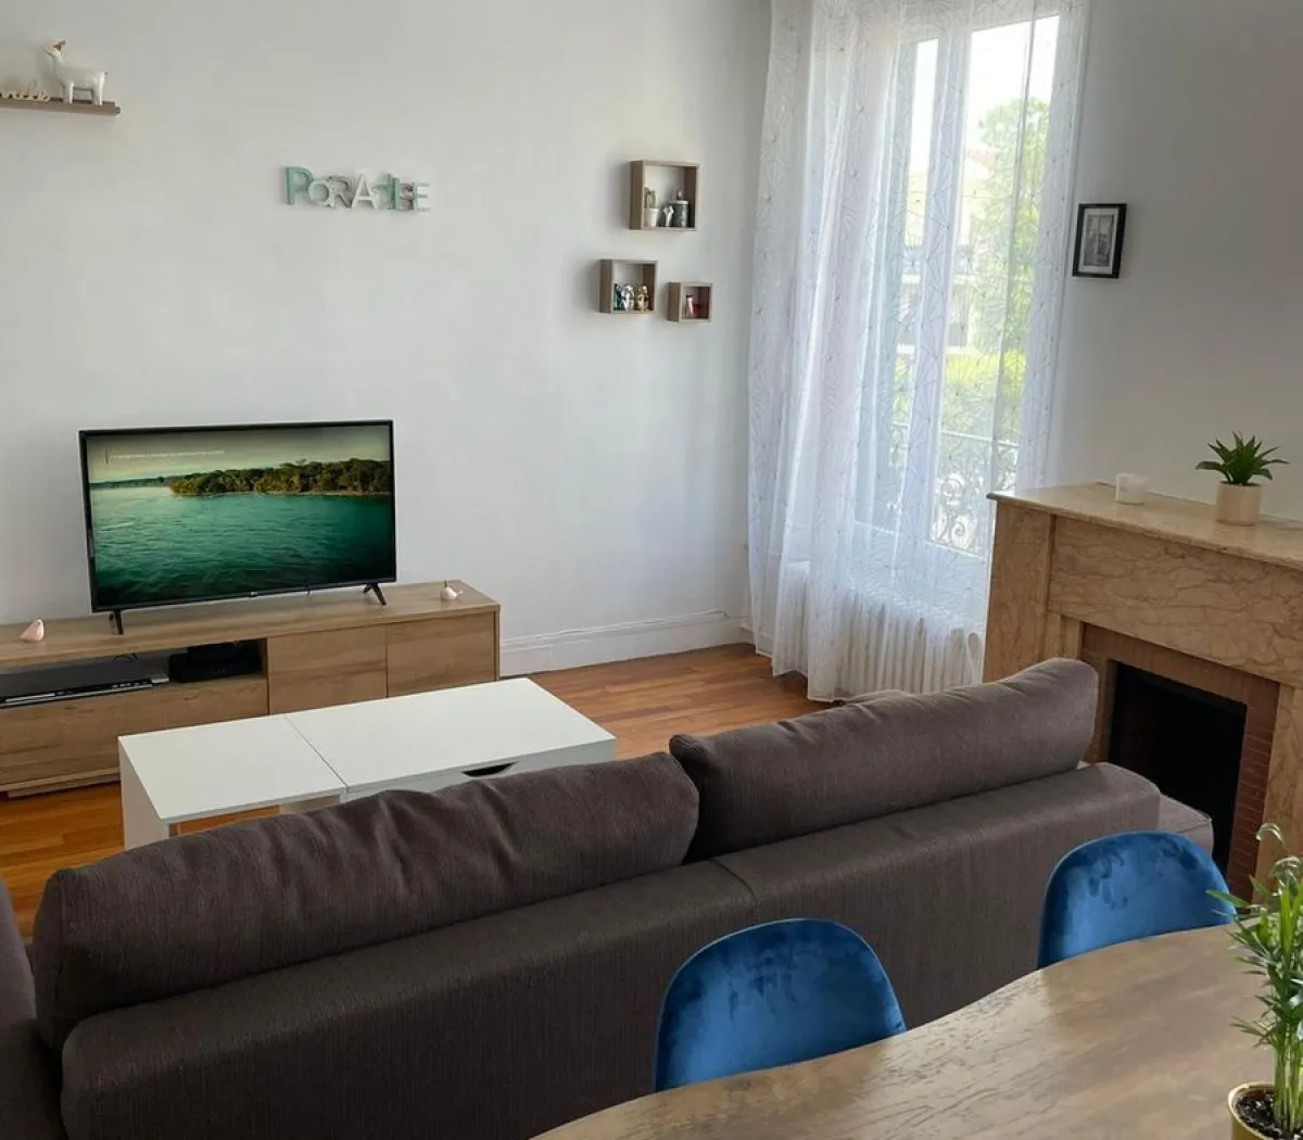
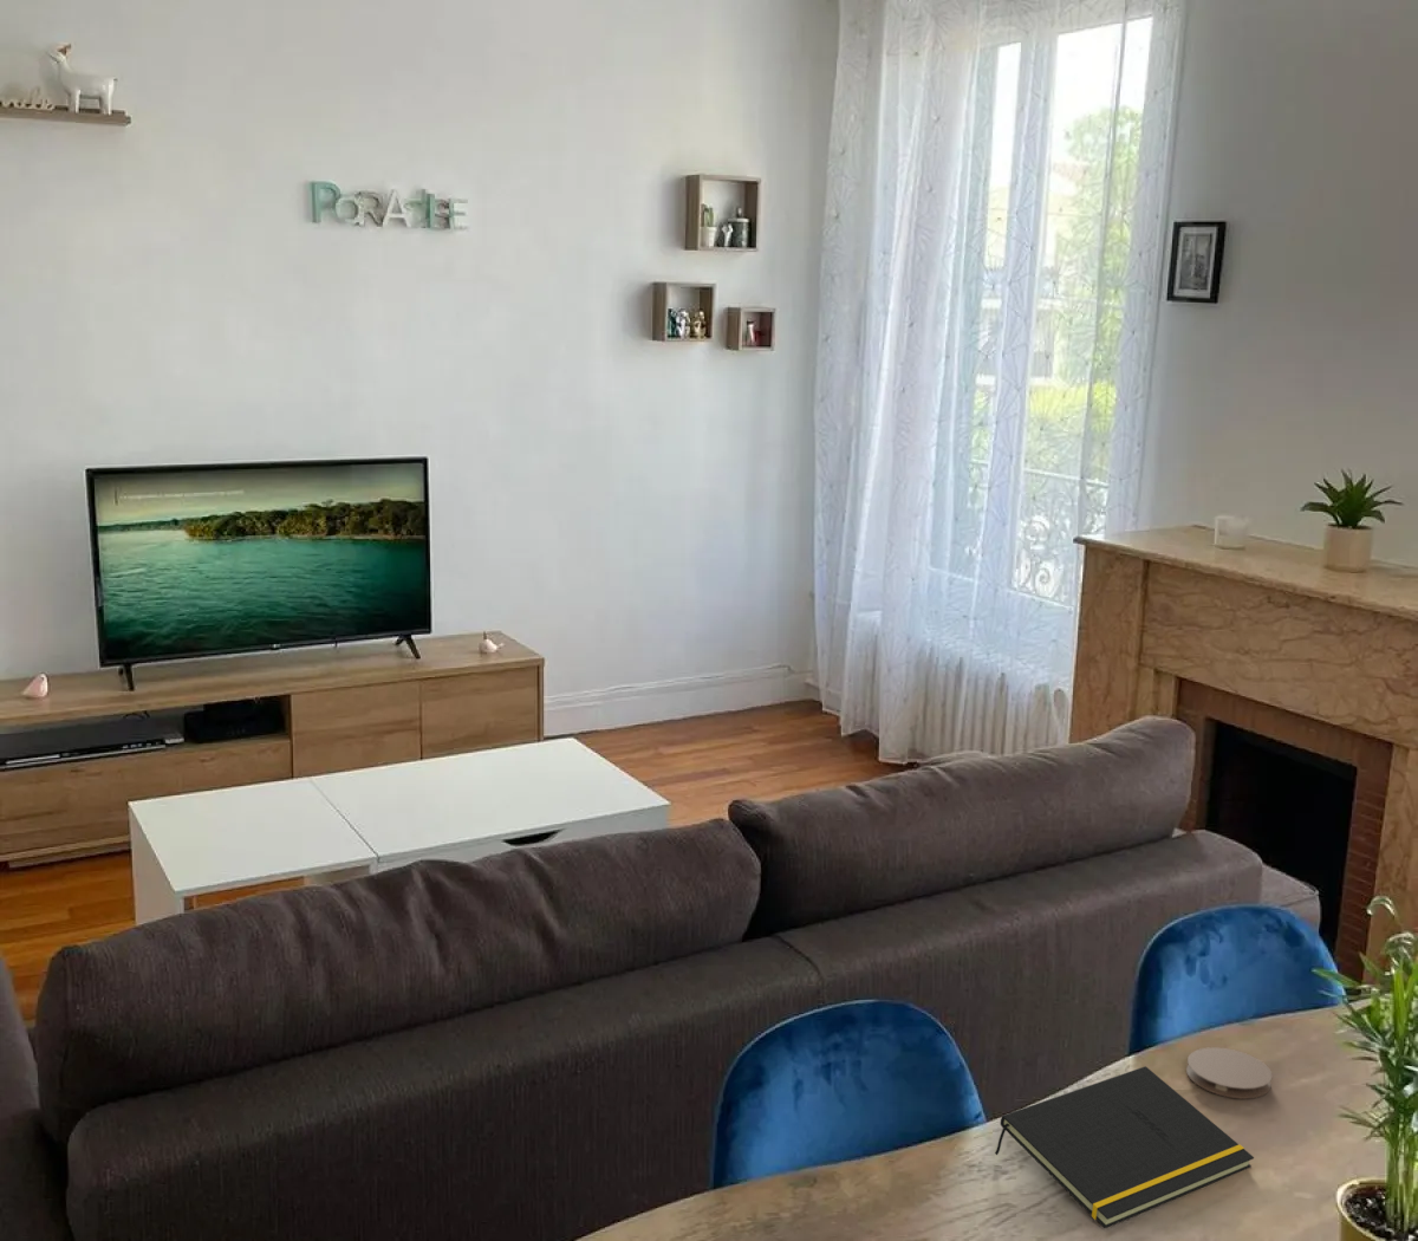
+ notepad (1126, 1141)
+ coaster (1227, 1072)
